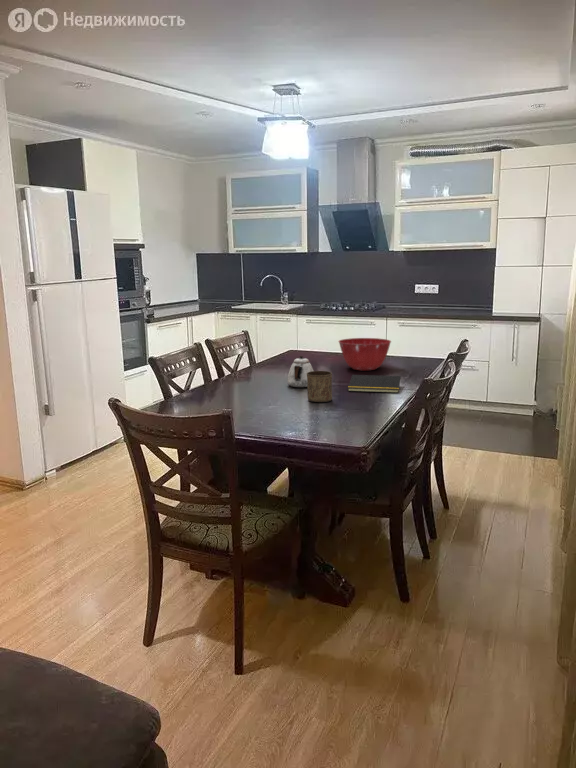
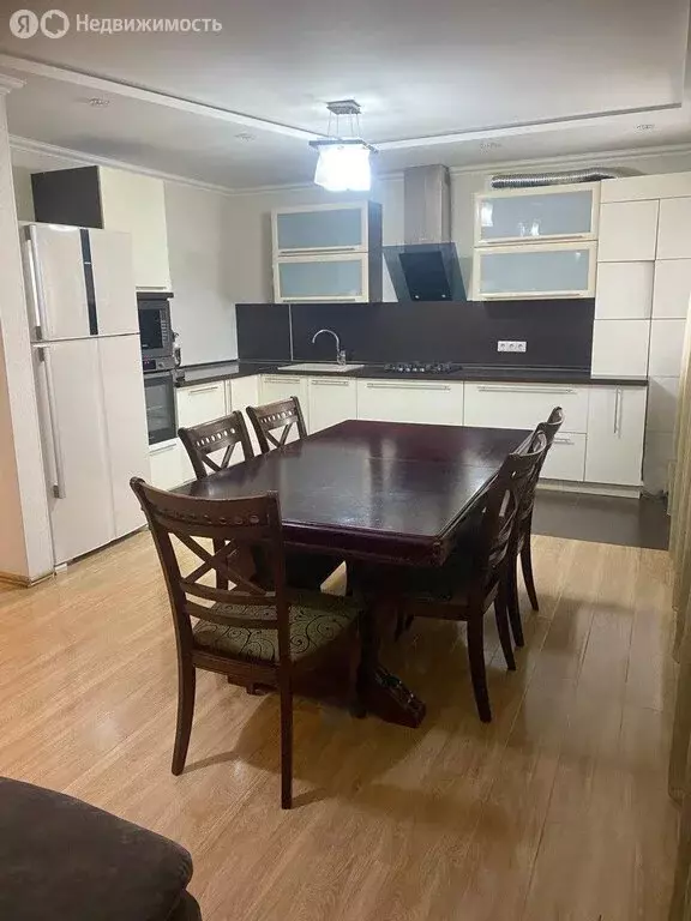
- mixing bowl (364, 354)
- teapot (302, 370)
- notepad (374, 383)
- cup (319, 386)
